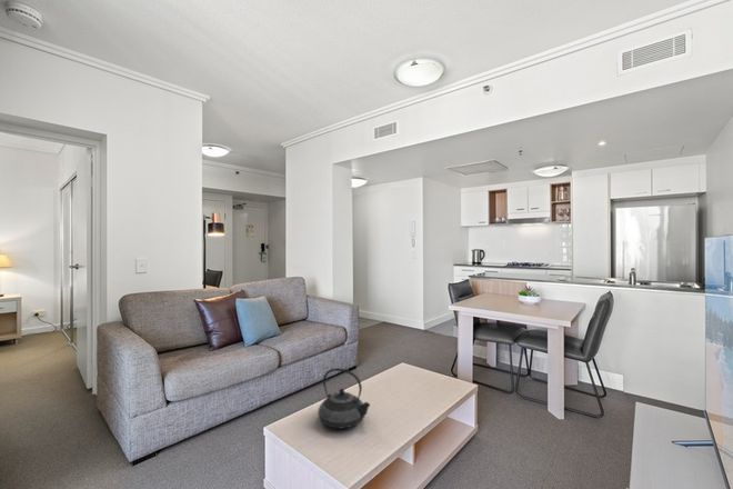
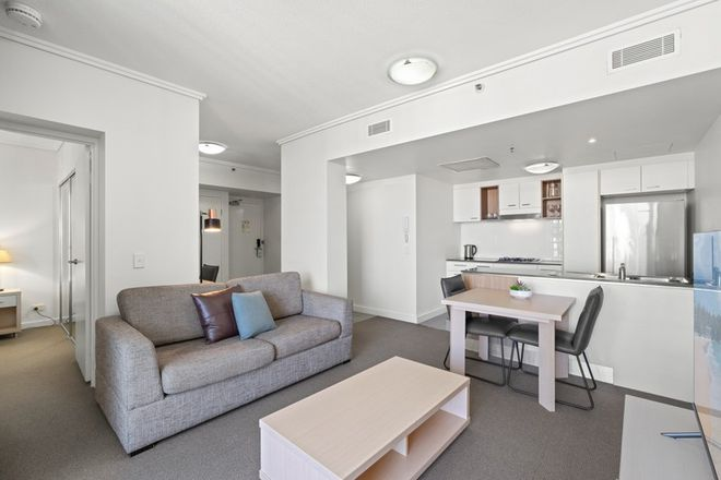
- teapot (344, 395)
